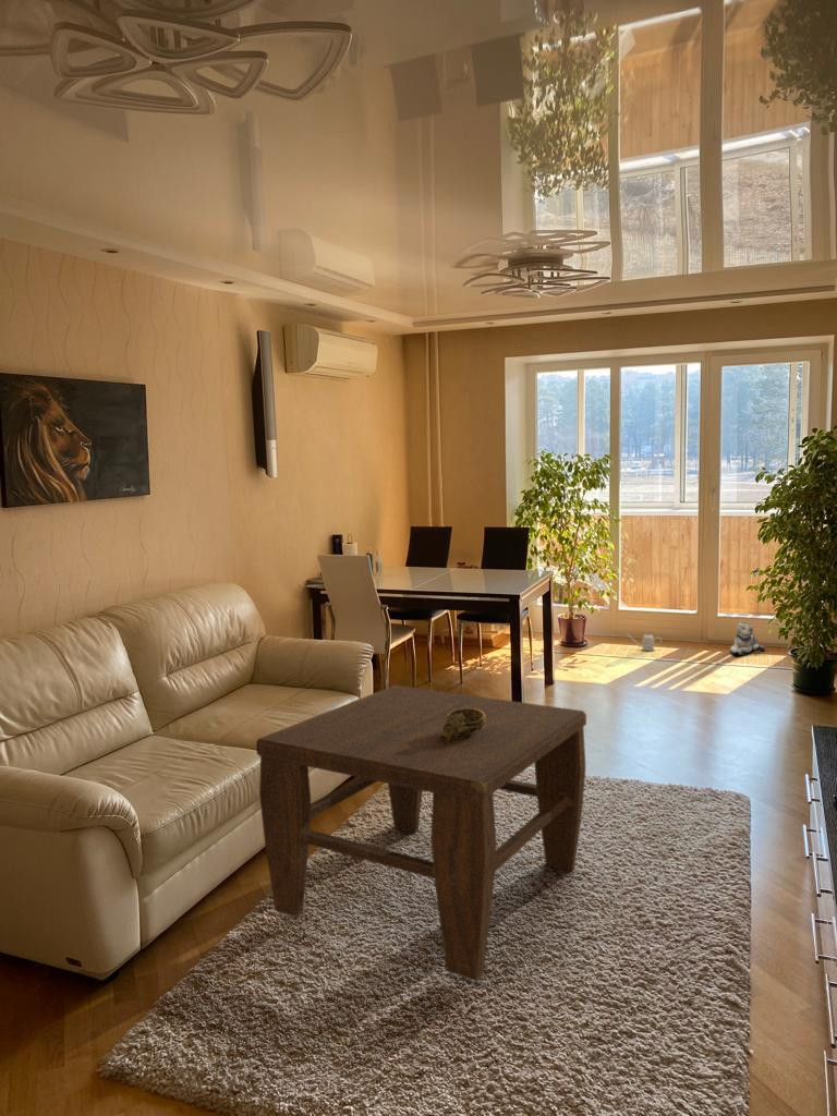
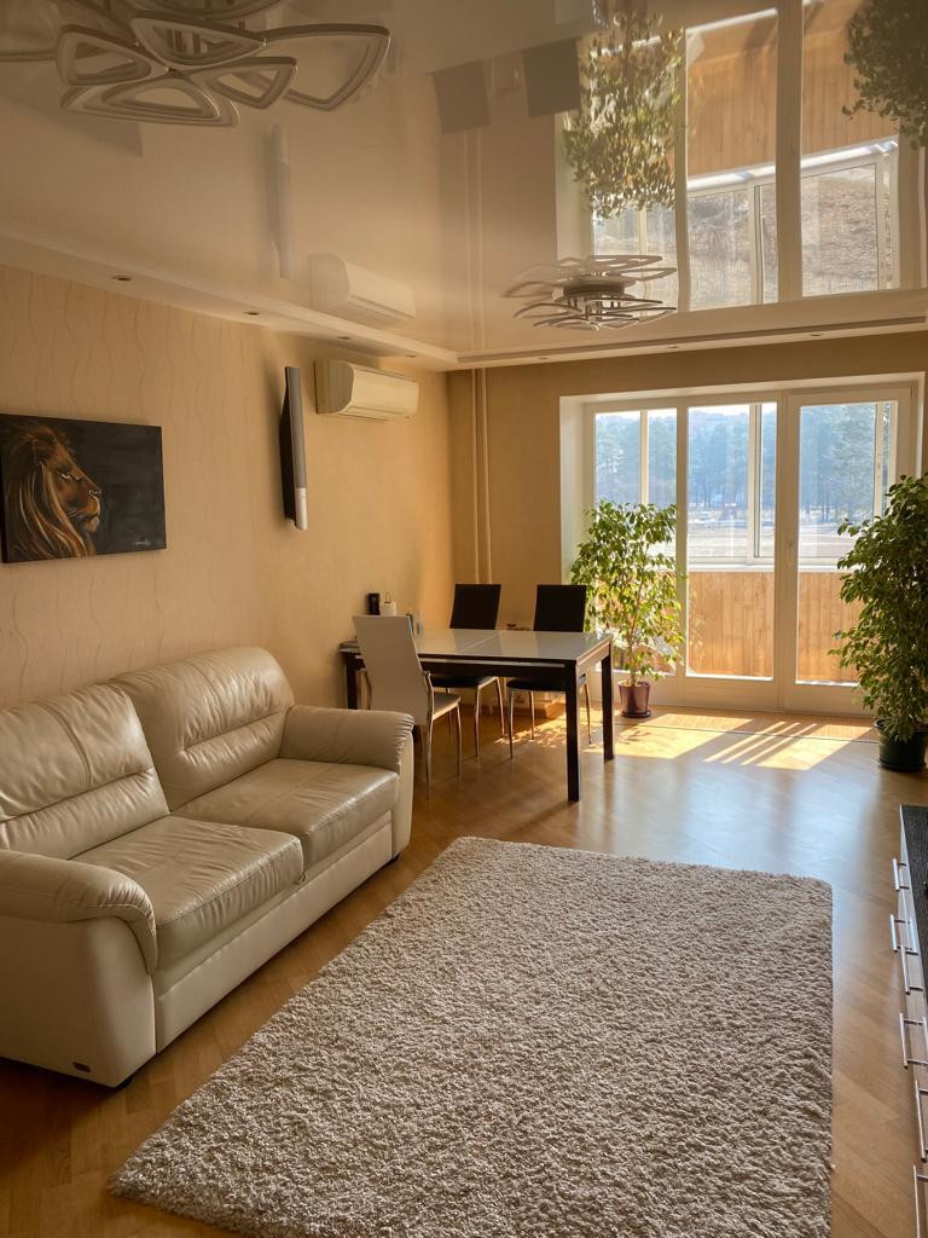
- plush toy (748, 635)
- coffee table (433, 808)
- decorative bowl (459, 723)
- watering can (643, 641)
